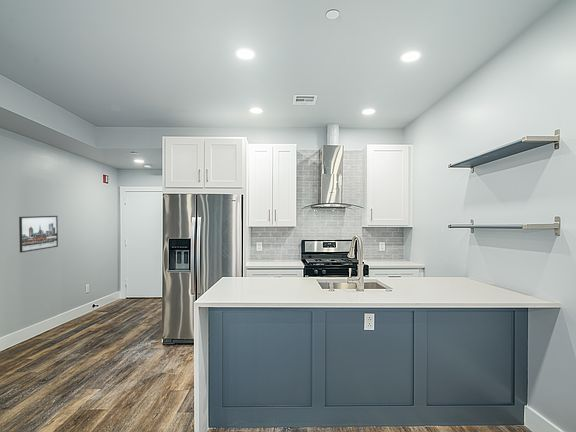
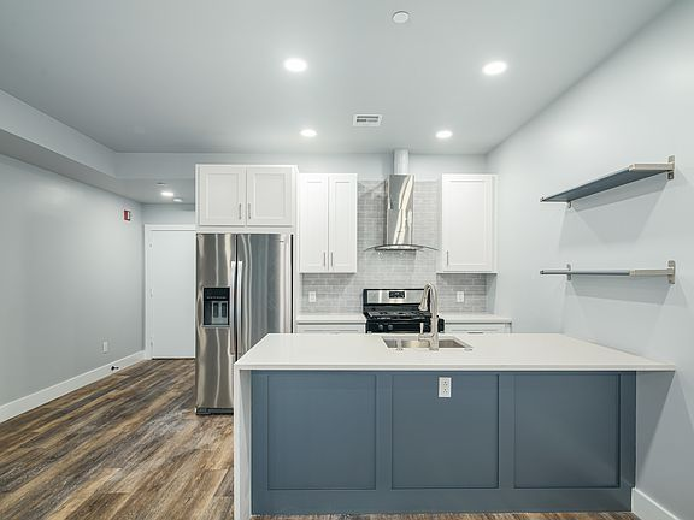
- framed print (39, 232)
